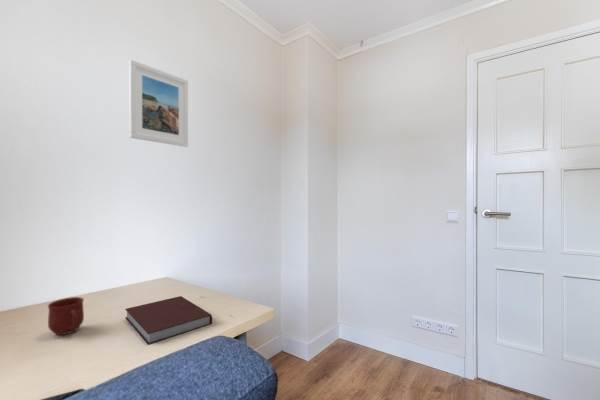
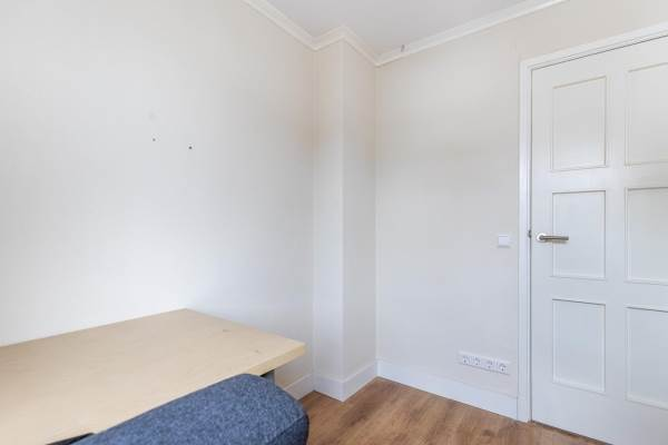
- mug (68, 317)
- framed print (160, 106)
- notebook (167, 316)
